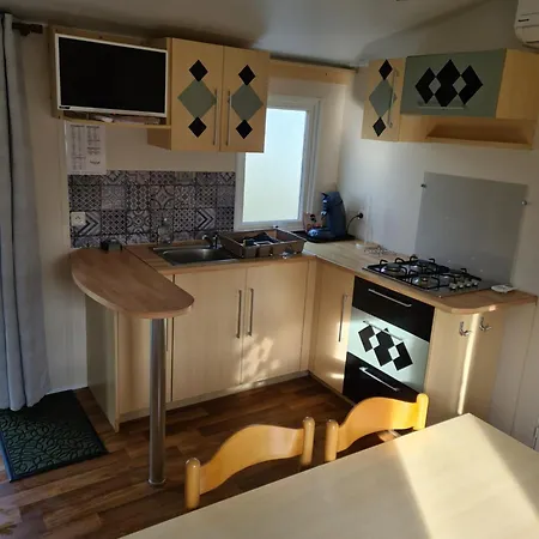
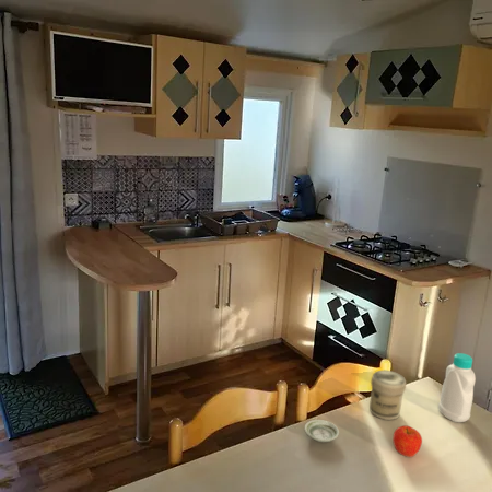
+ fruit (407, 441)
+ bottle (458, 386)
+ saucer (320, 432)
+ jar (386, 395)
